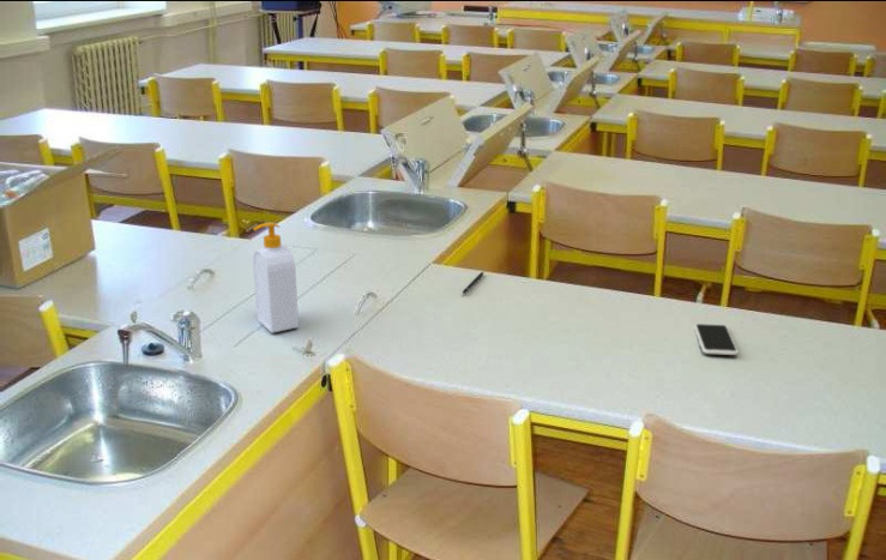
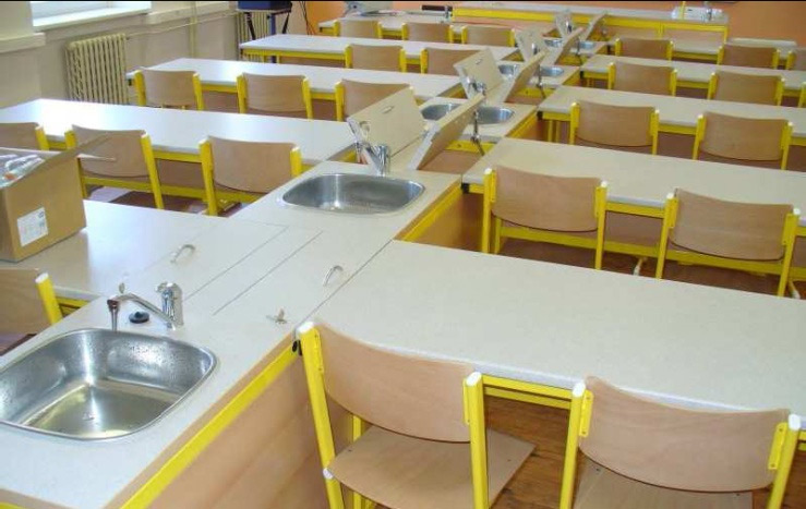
- smartphone (715, 338)
- pen (472, 283)
- soap bottle (272, 275)
